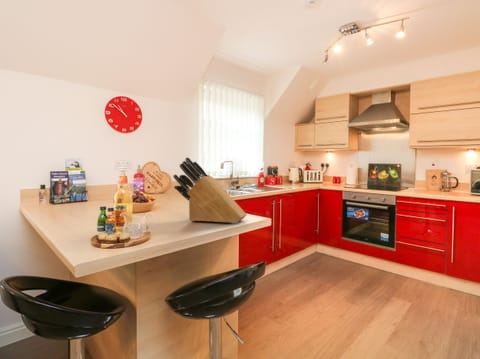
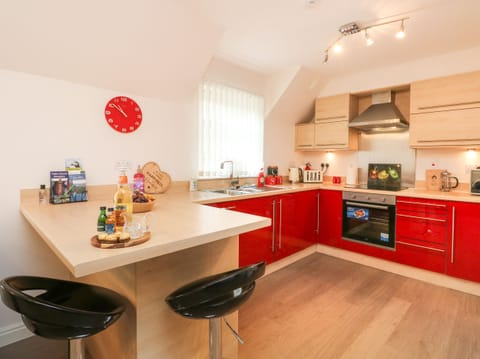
- knife block (209, 189)
